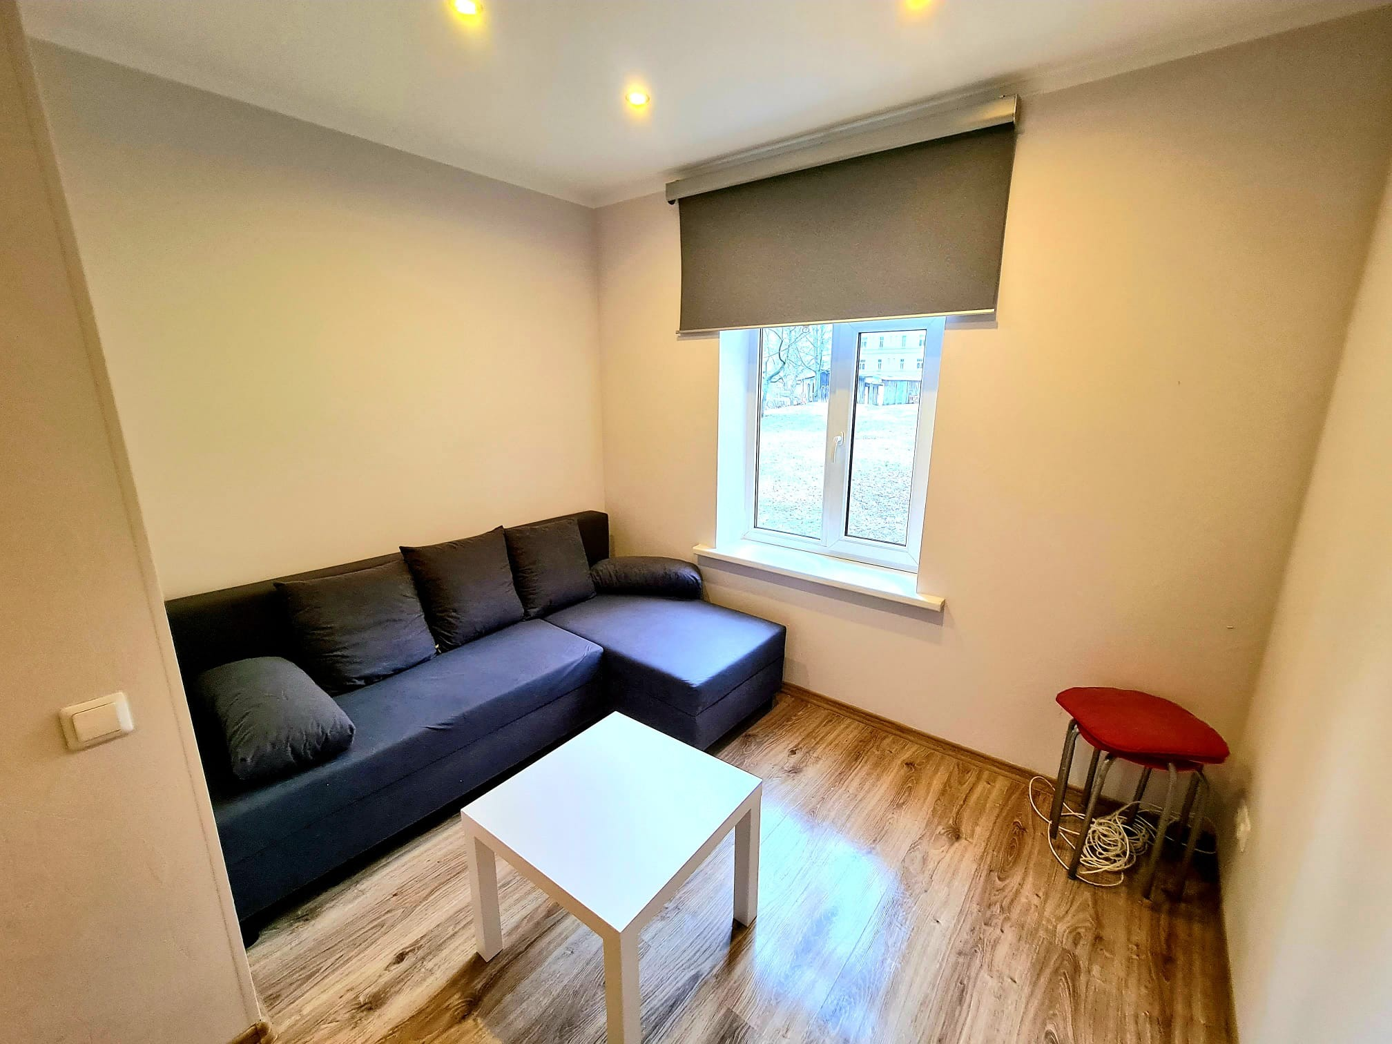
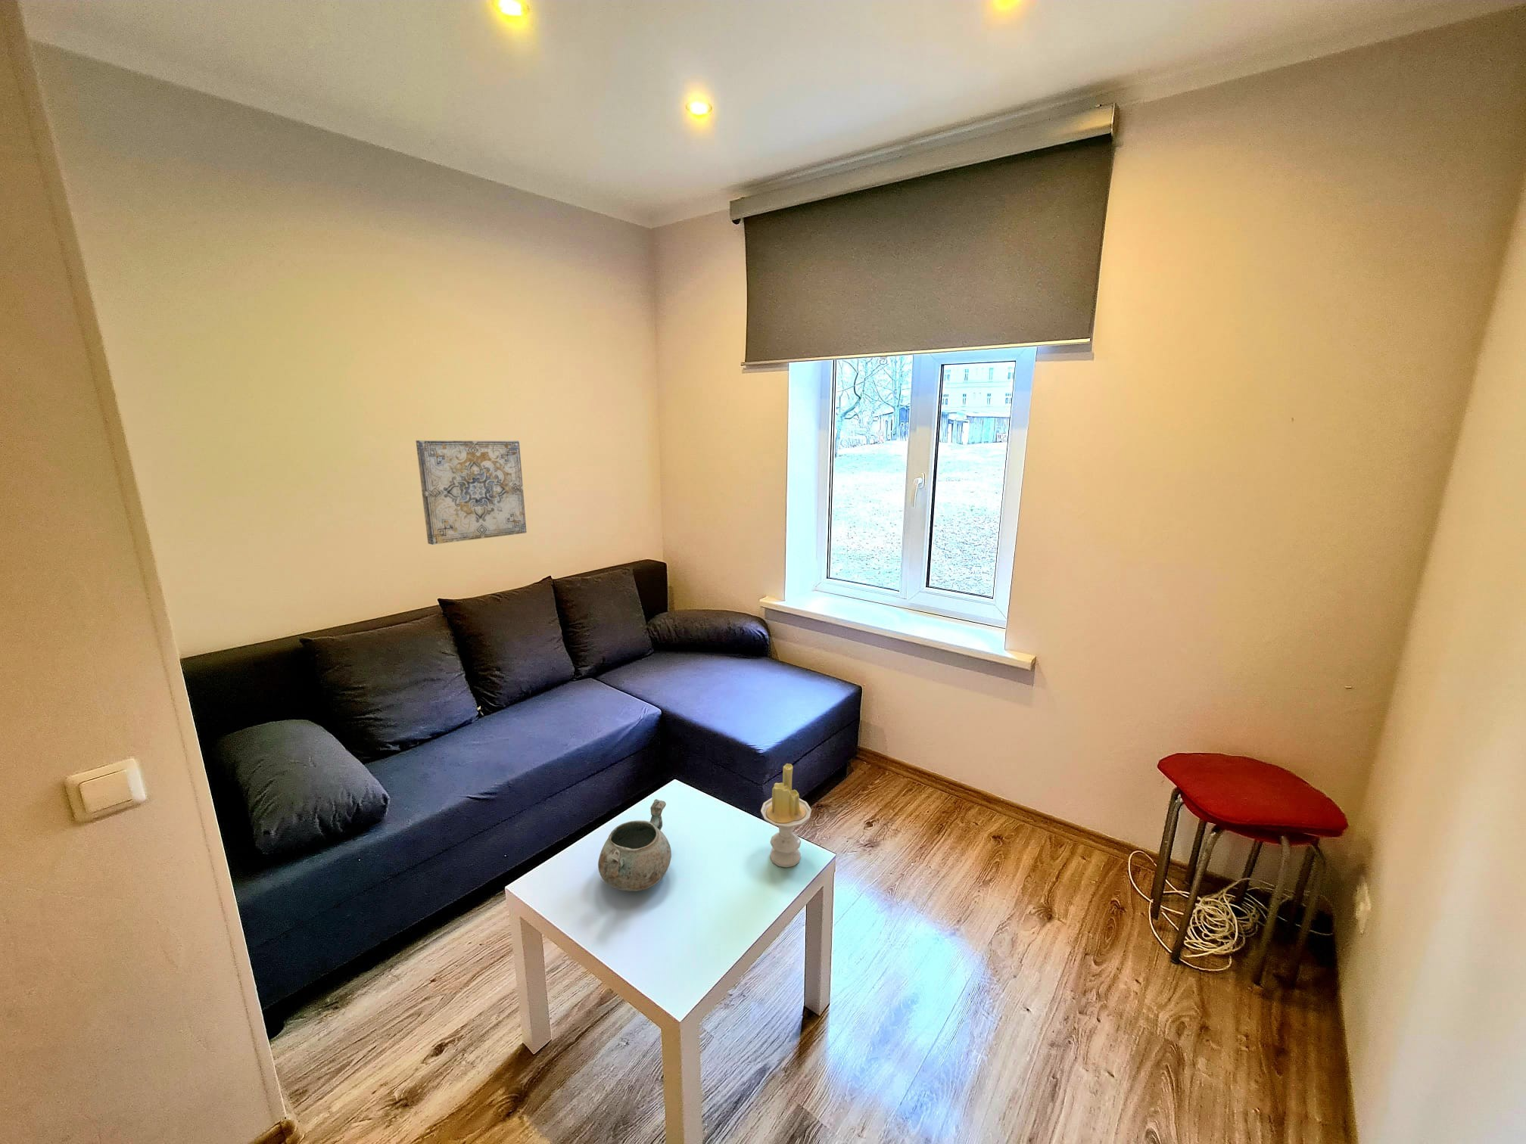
+ candle (786, 814)
+ wall art (476, 489)
+ decorative bowl (636, 850)
